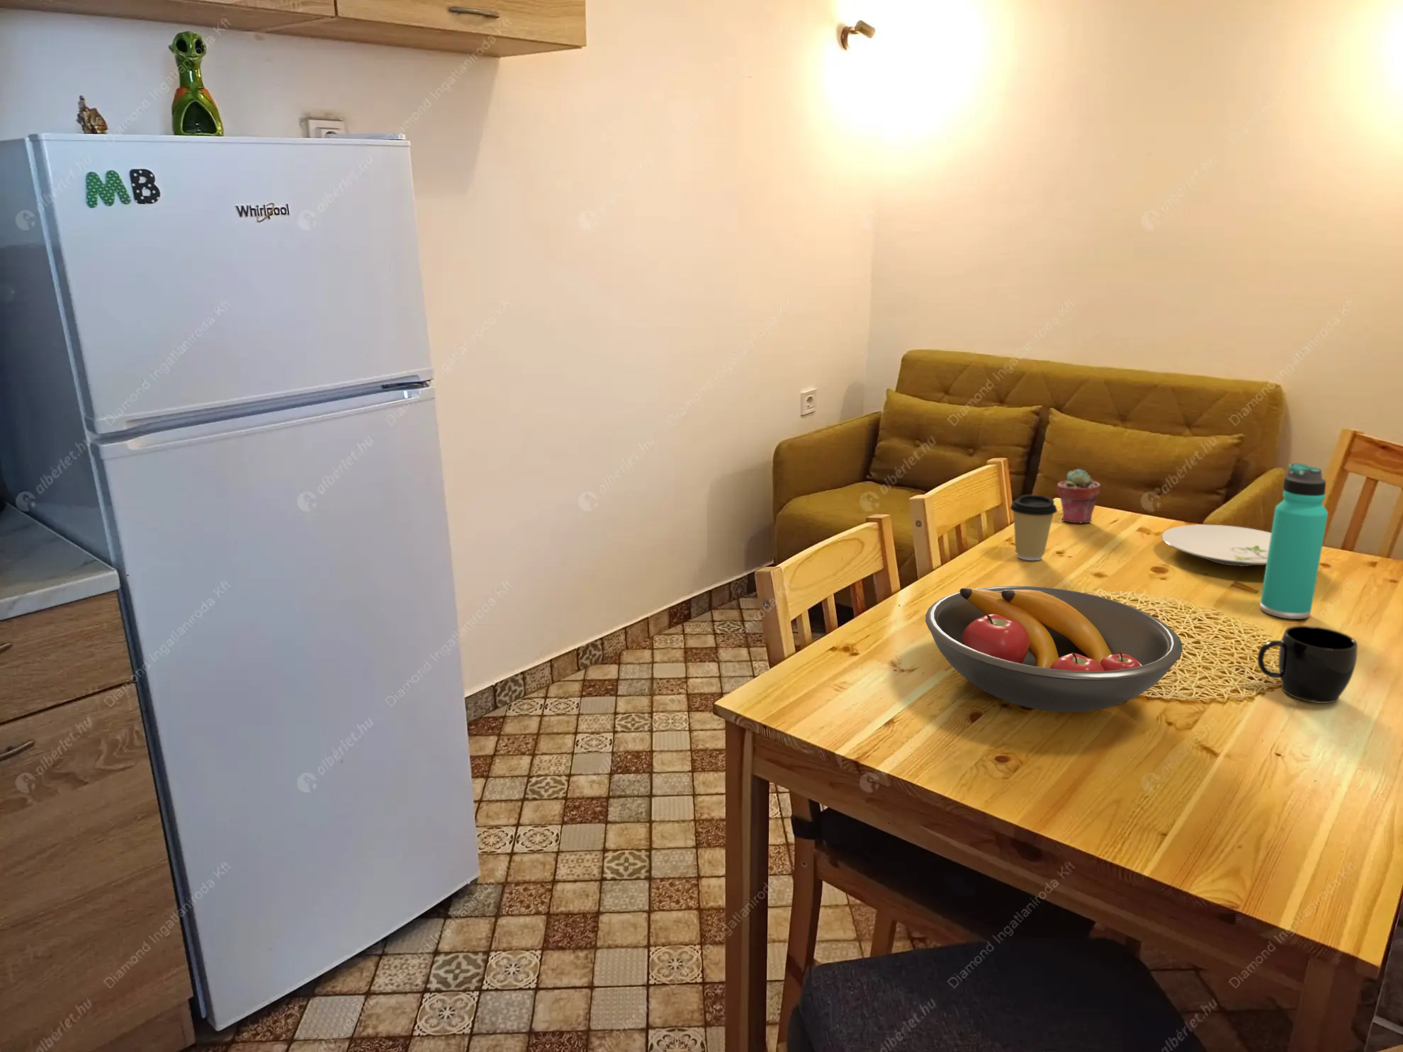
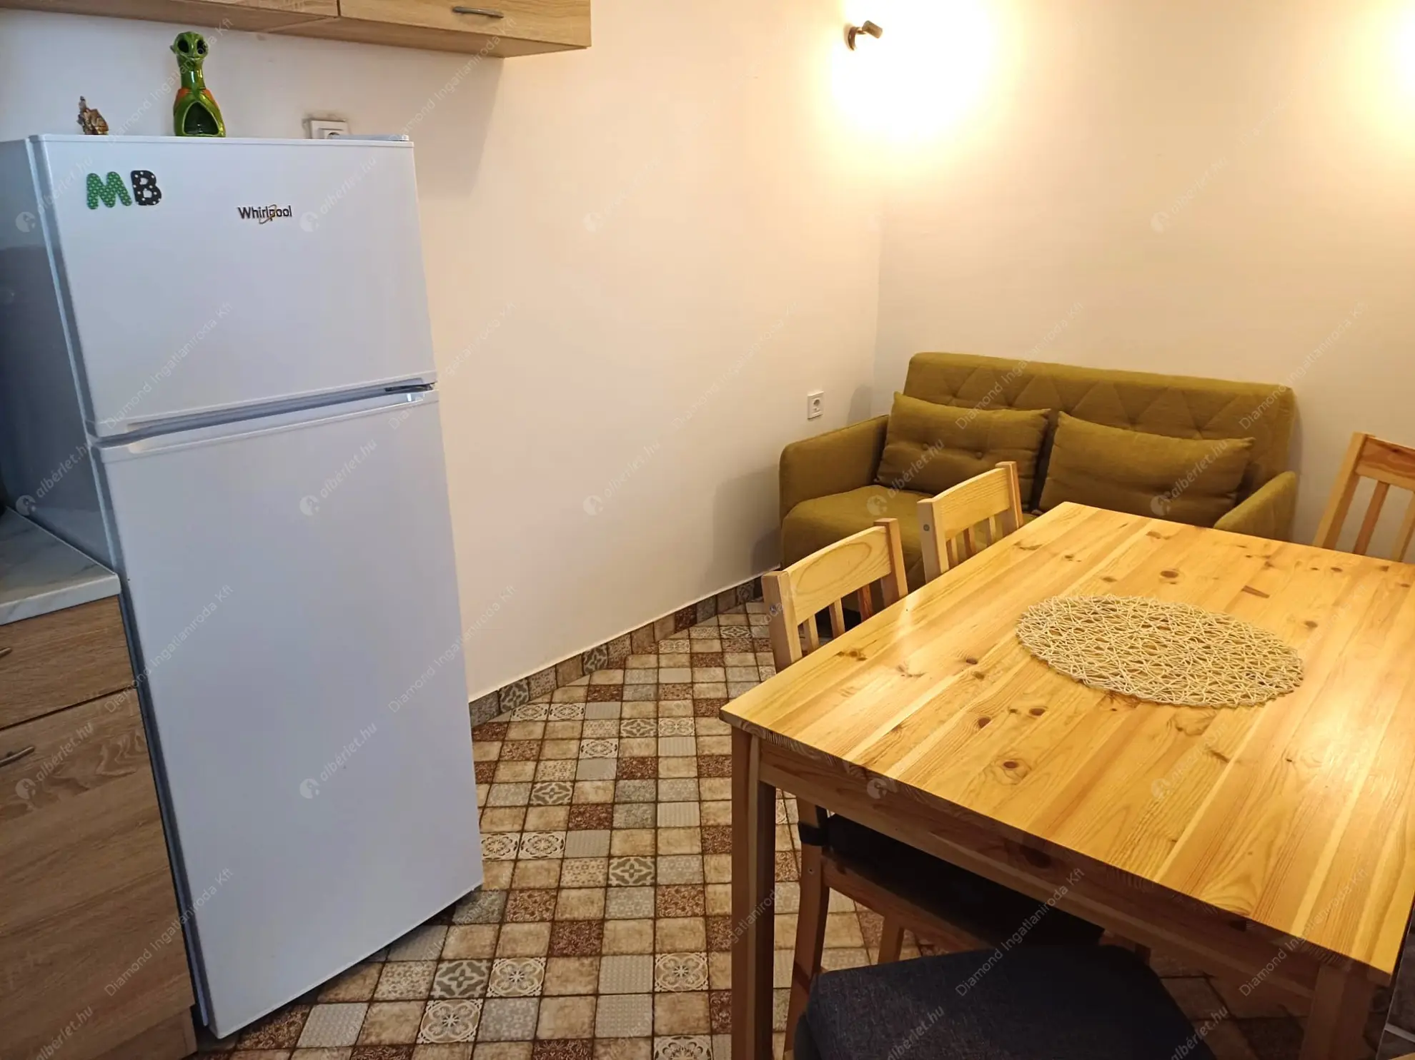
- fruit bowl (1046, 648)
- thermos bottle (1296, 540)
- plate (1231, 550)
- coffee cup (1032, 528)
- potted succulent (1078, 494)
- mug (1305, 663)
